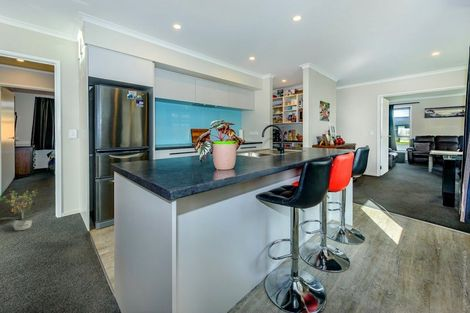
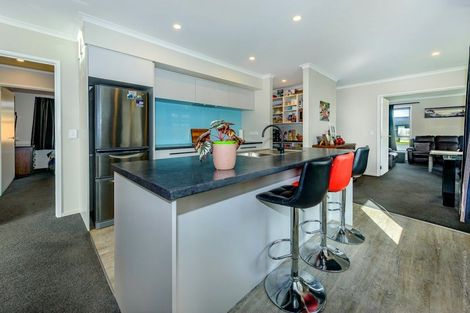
- potted plant (19, 209)
